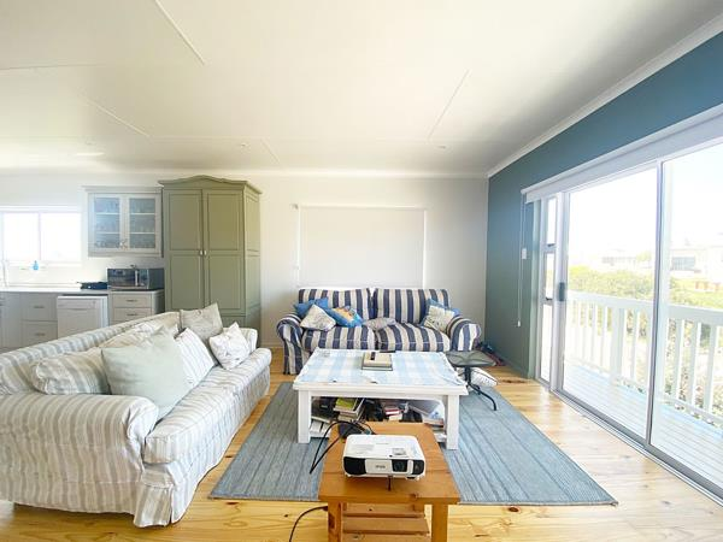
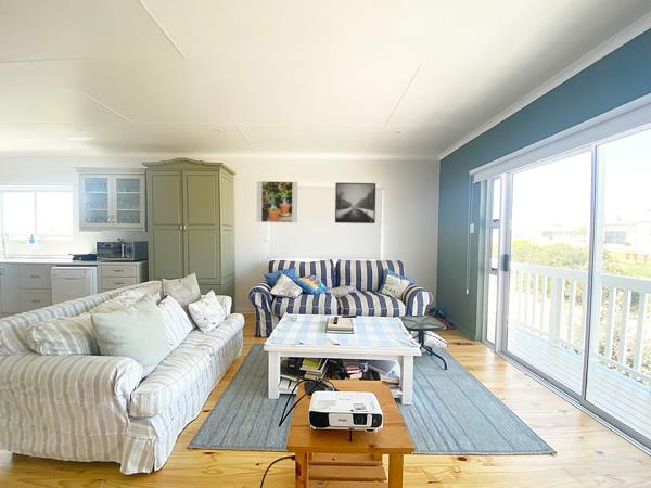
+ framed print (355, 203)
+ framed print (277, 202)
